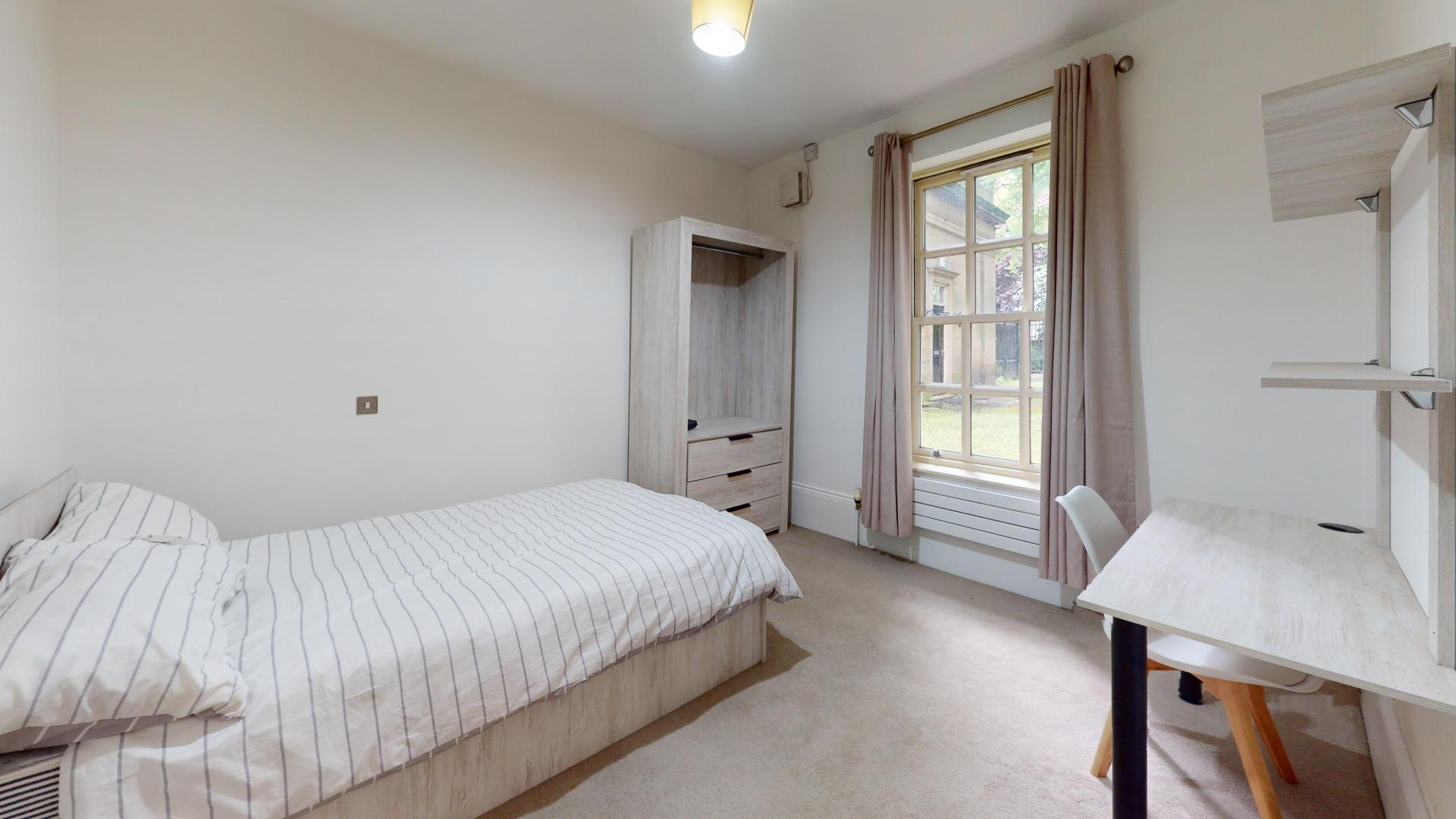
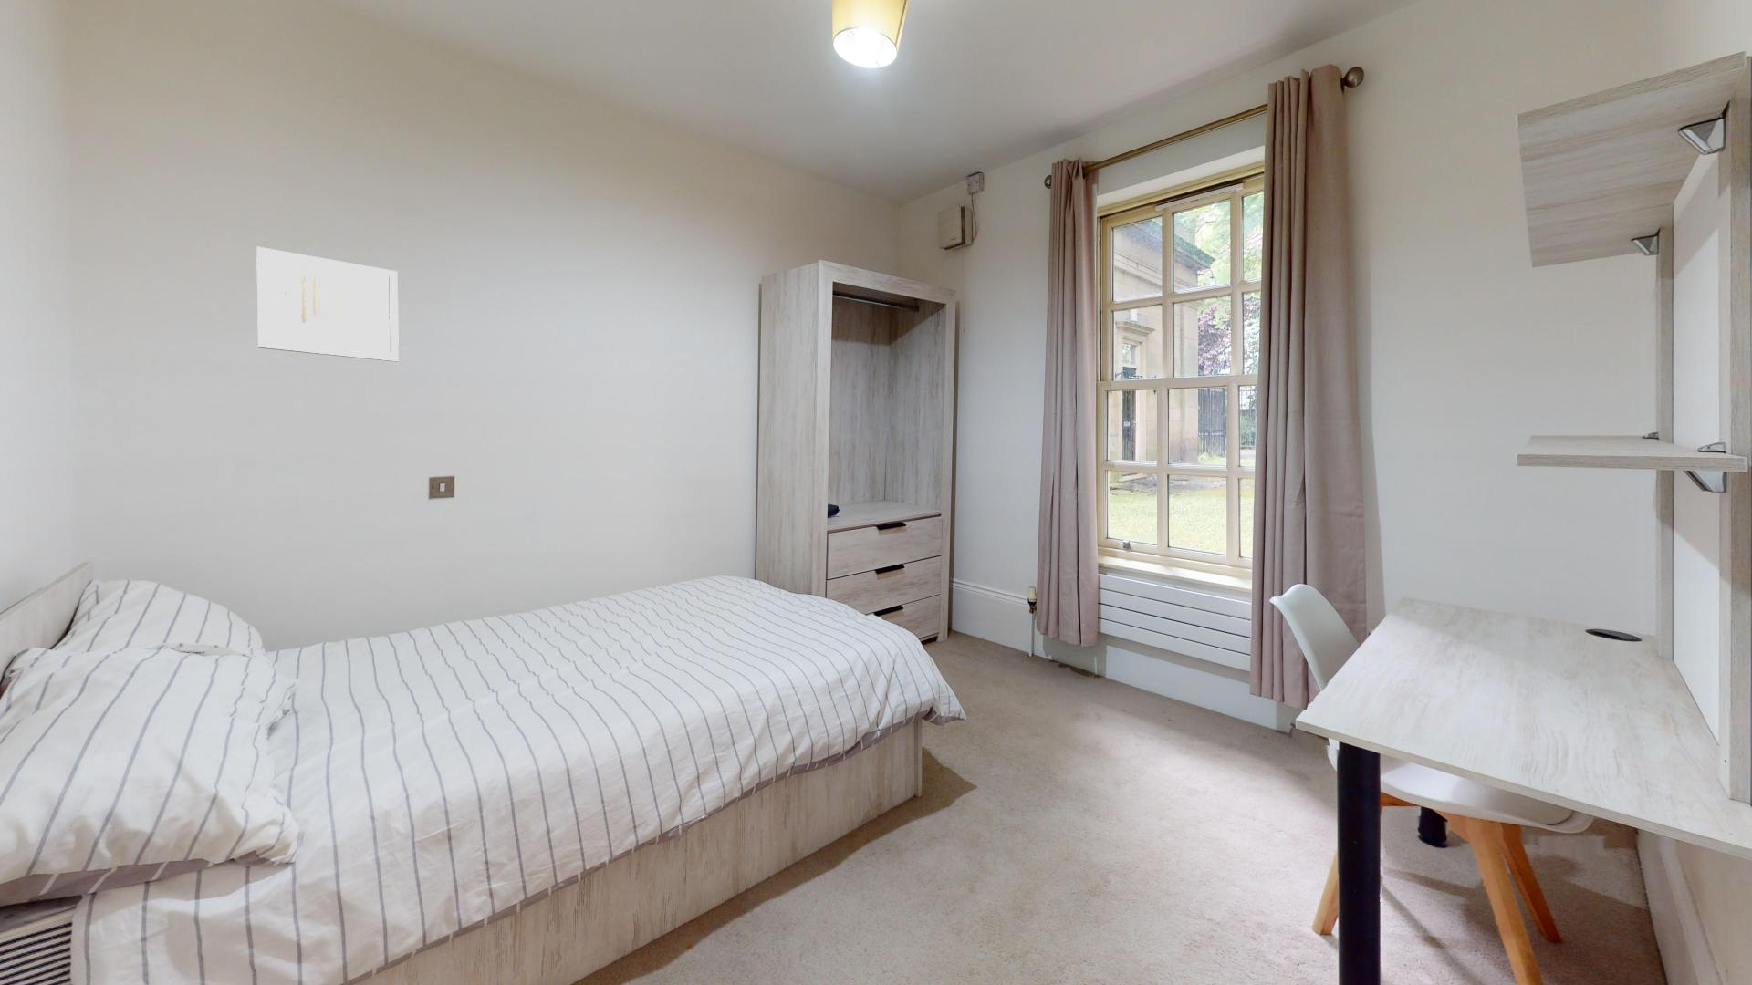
+ wall art (331, 308)
